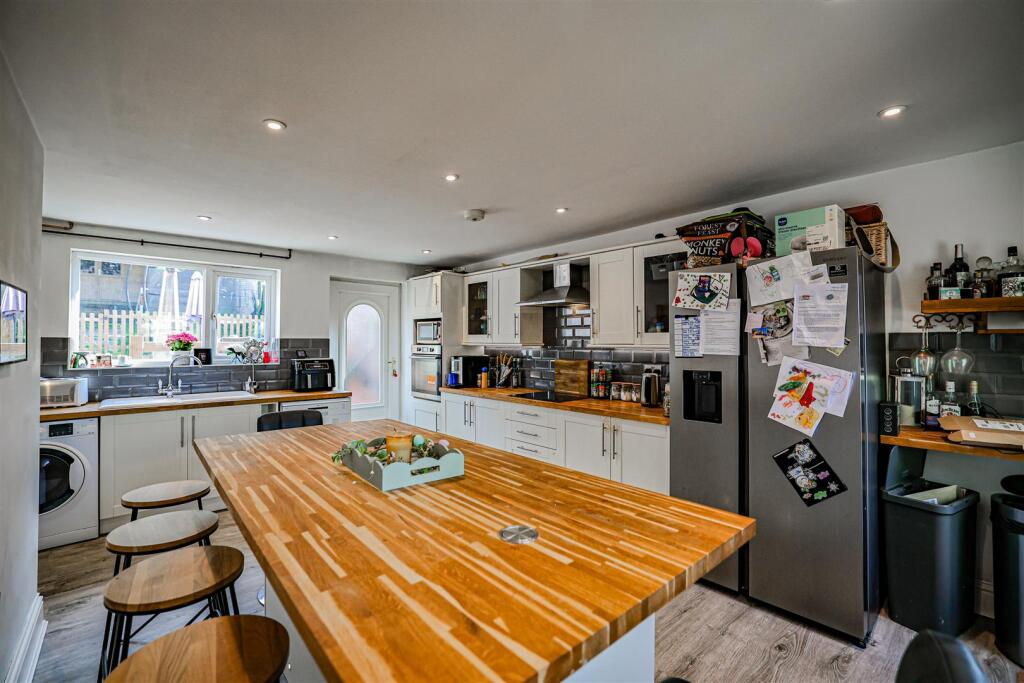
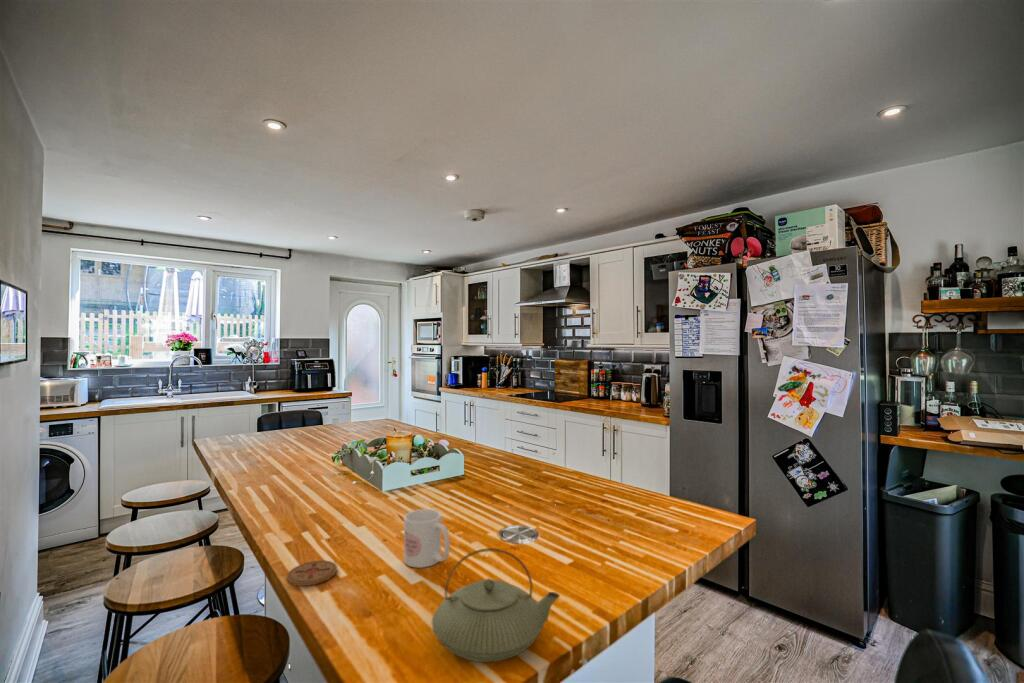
+ mug (428, 538)
+ teapot (496, 592)
+ coaster (312, 572)
